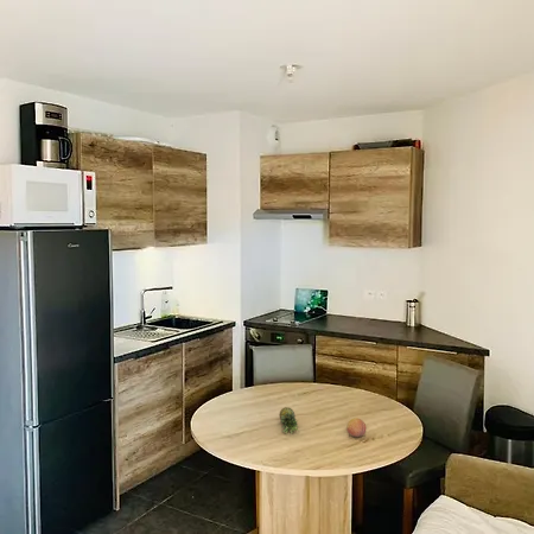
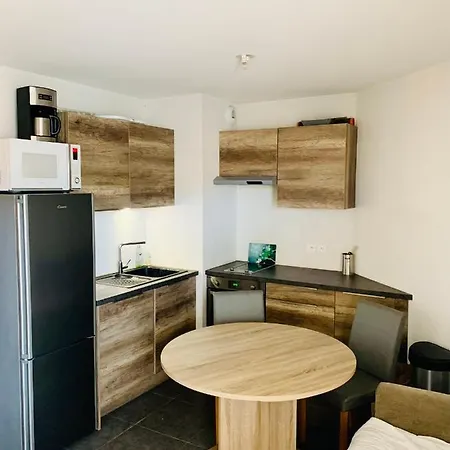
- fruit (287, 419)
- fruit (356, 427)
